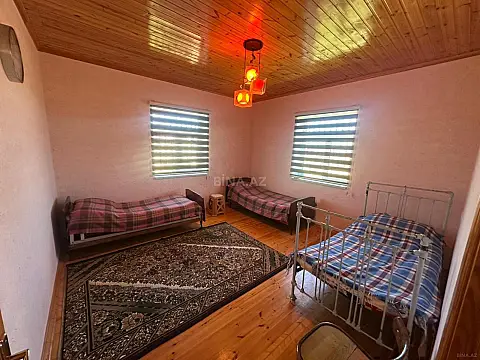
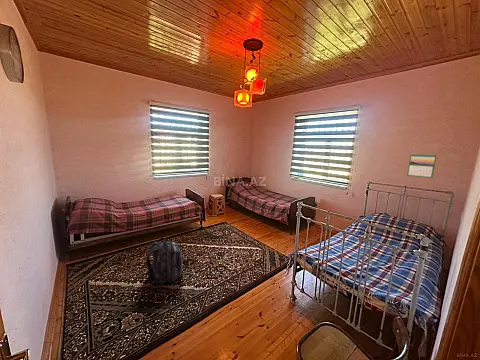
+ backpack (164, 256)
+ calendar (421, 165)
